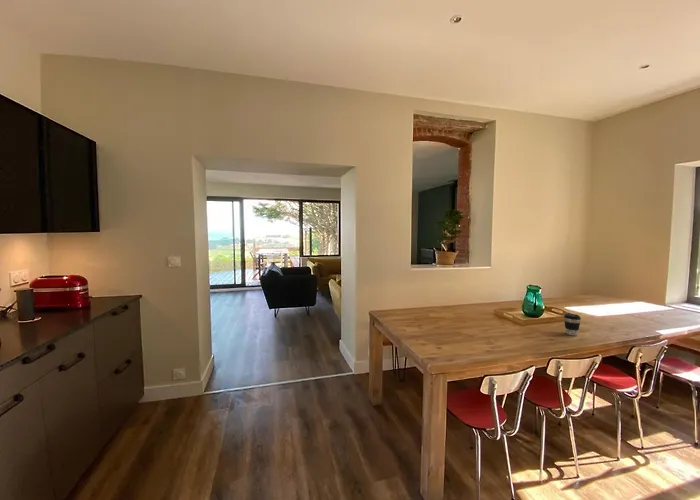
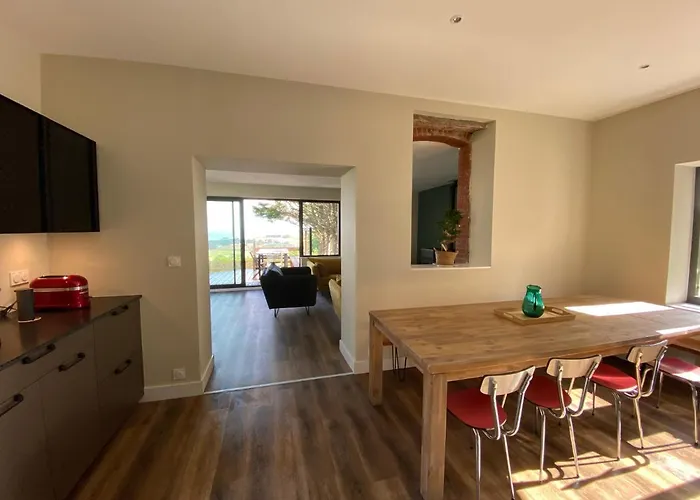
- coffee cup (571, 324)
